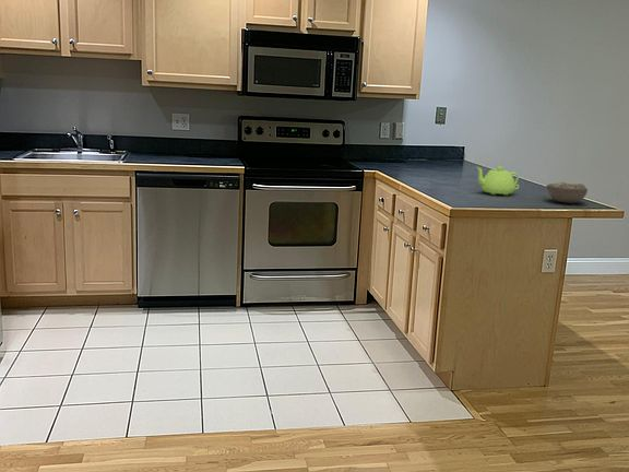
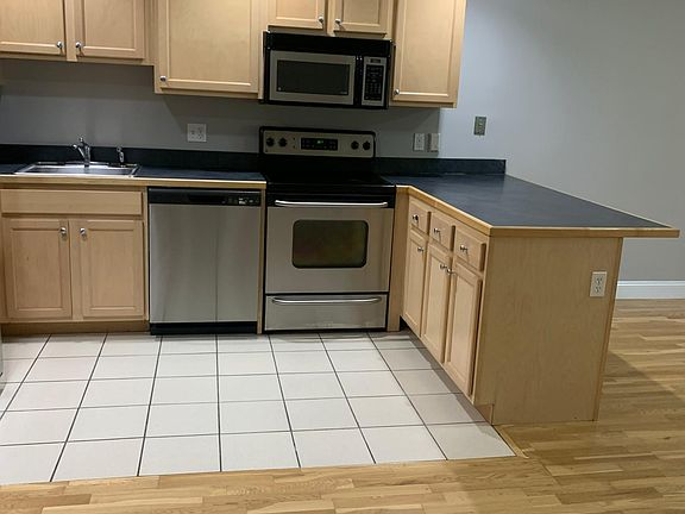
- bowl (566, 192)
- teapot (496, 179)
